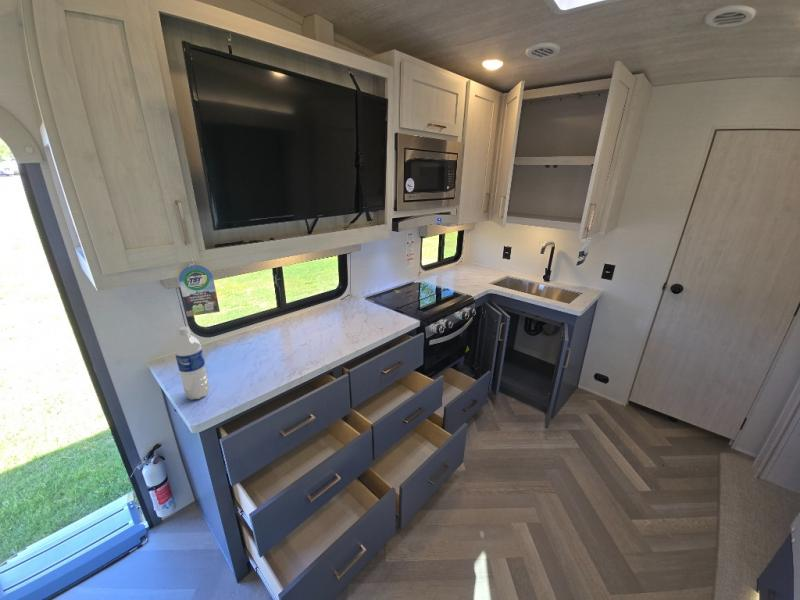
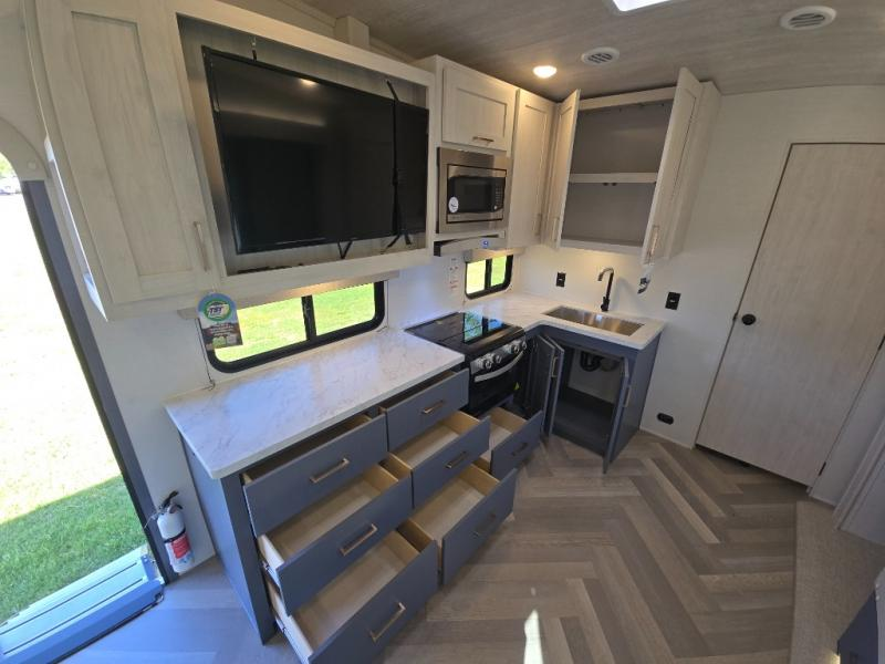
- water bottle (191, 362)
